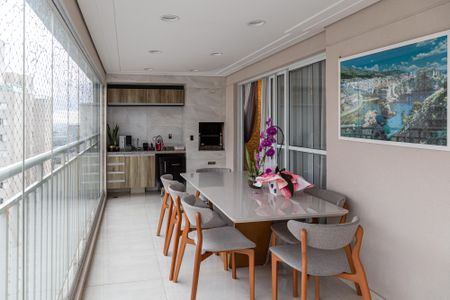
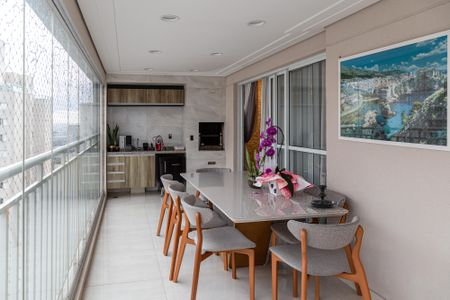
+ candle holder (322, 188)
